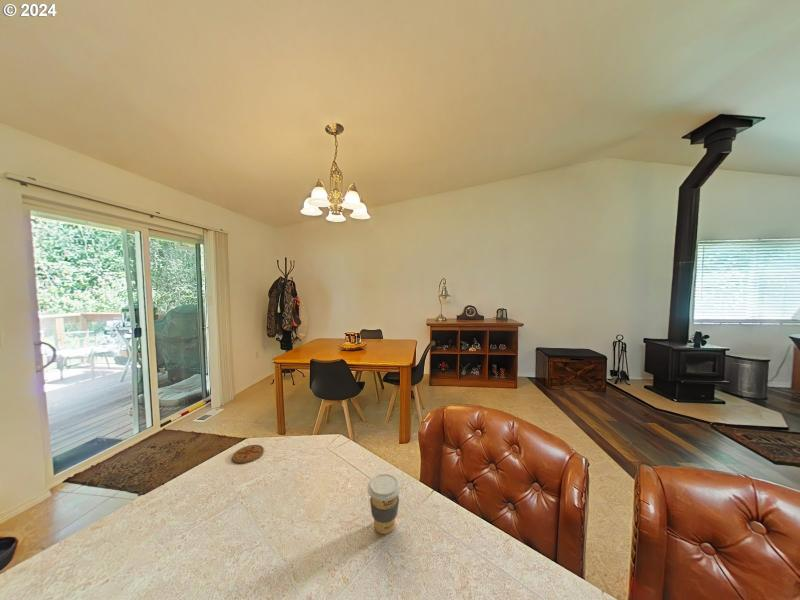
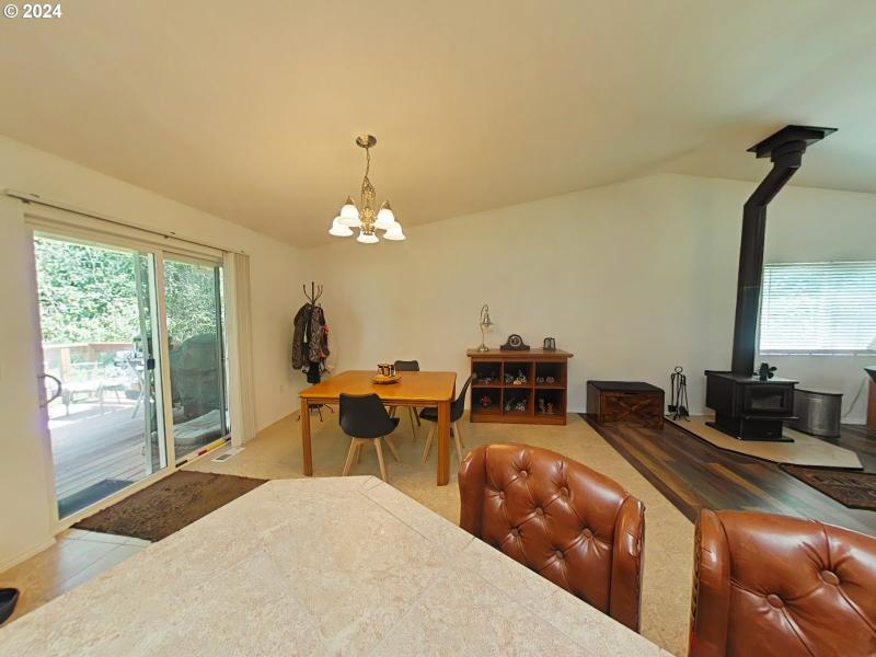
- coaster (248, 453)
- coffee cup (384, 504)
